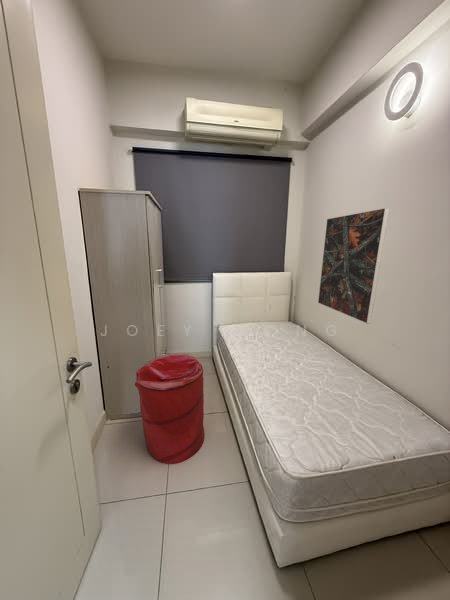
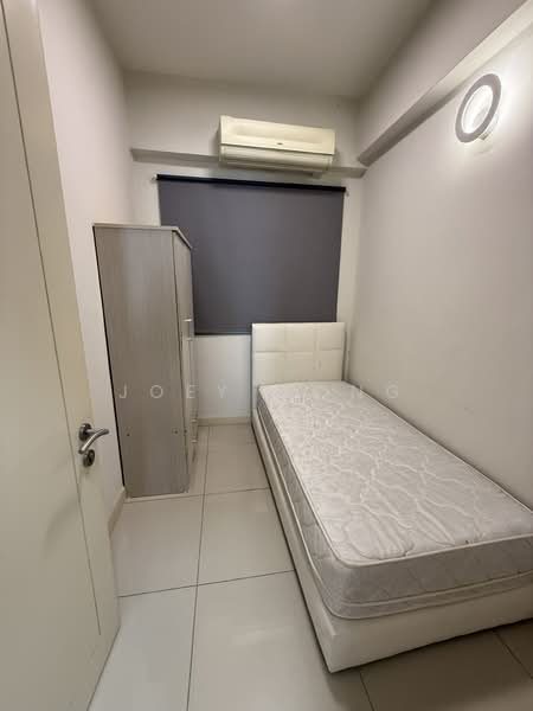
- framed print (346, 265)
- laundry hamper (172, 403)
